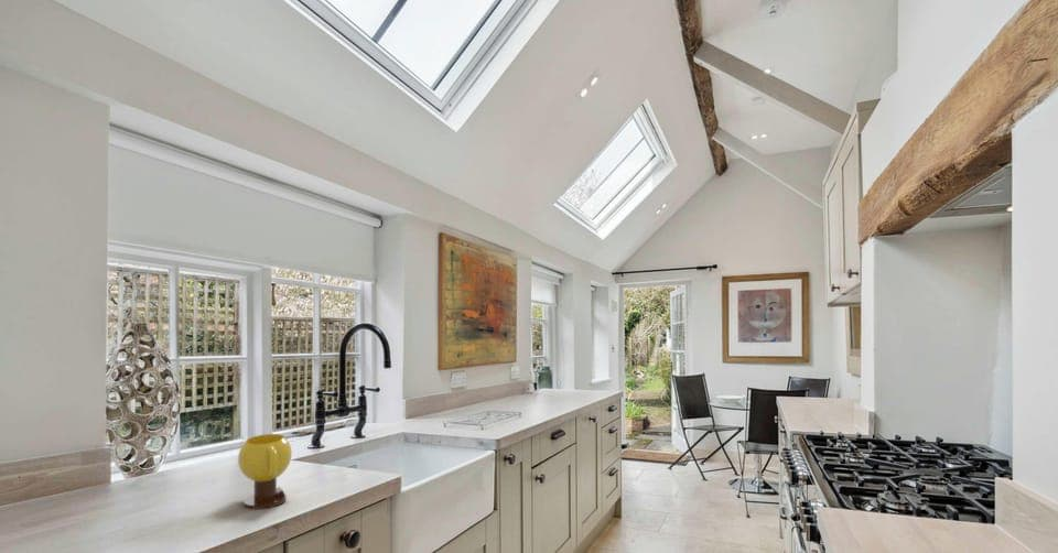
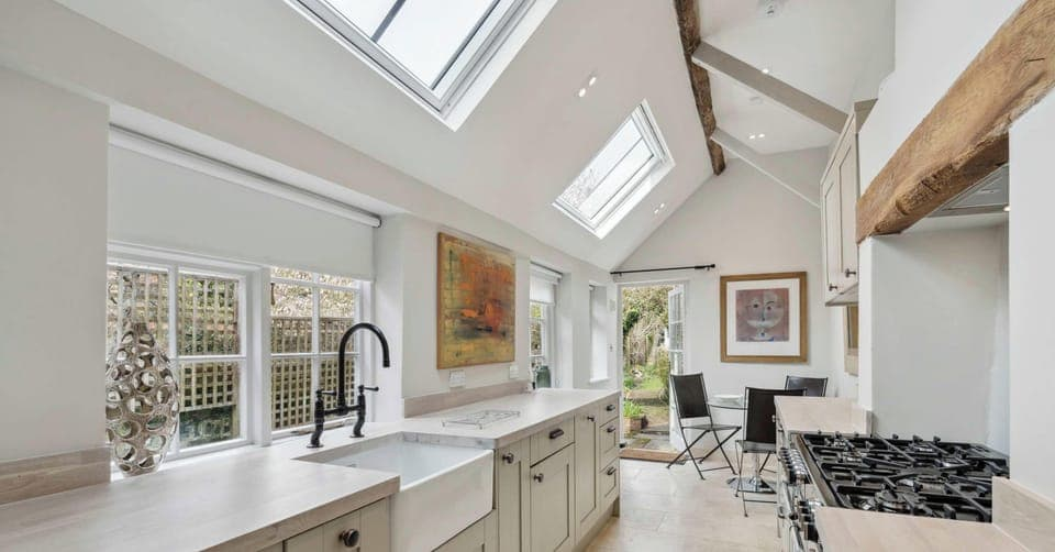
- mug (264, 469)
